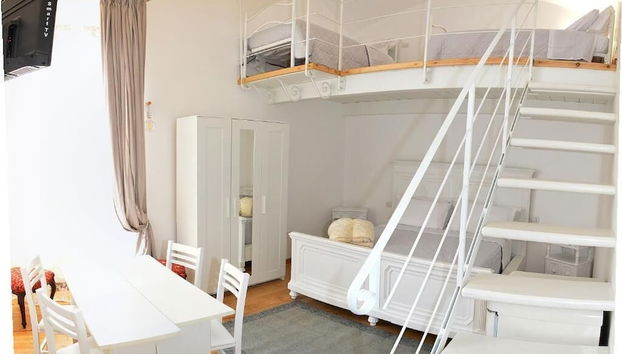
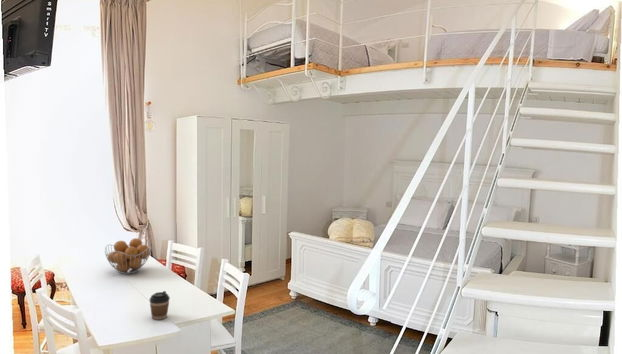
+ fruit basket (128, 255)
+ coffee cup (159, 304)
